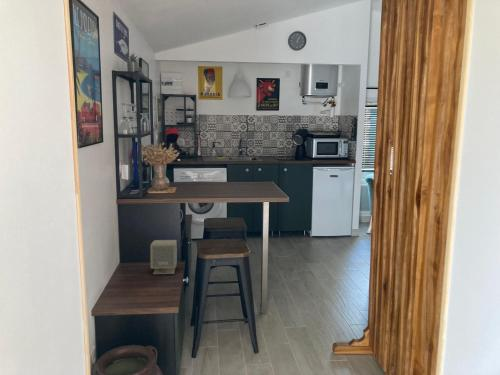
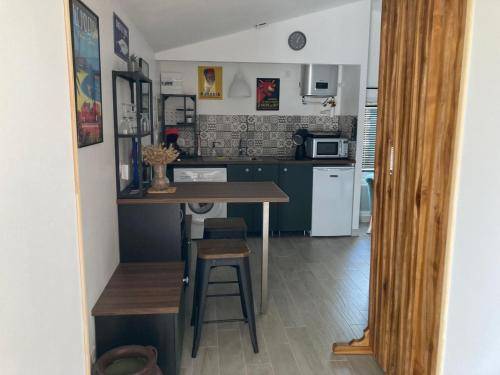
- speaker (164, 256)
